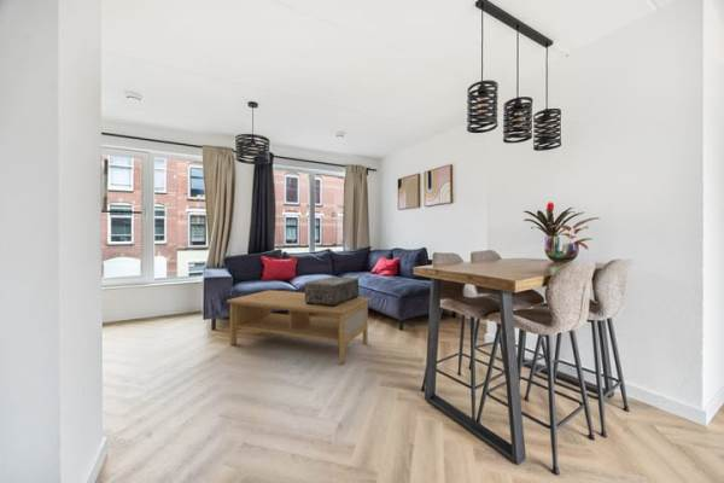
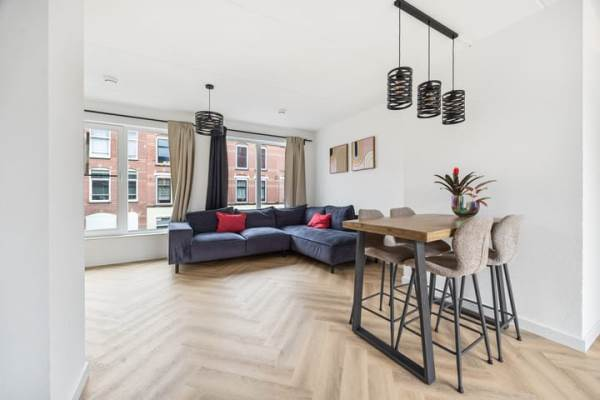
- decorative box (332, 290)
- coffee table (299, 320)
